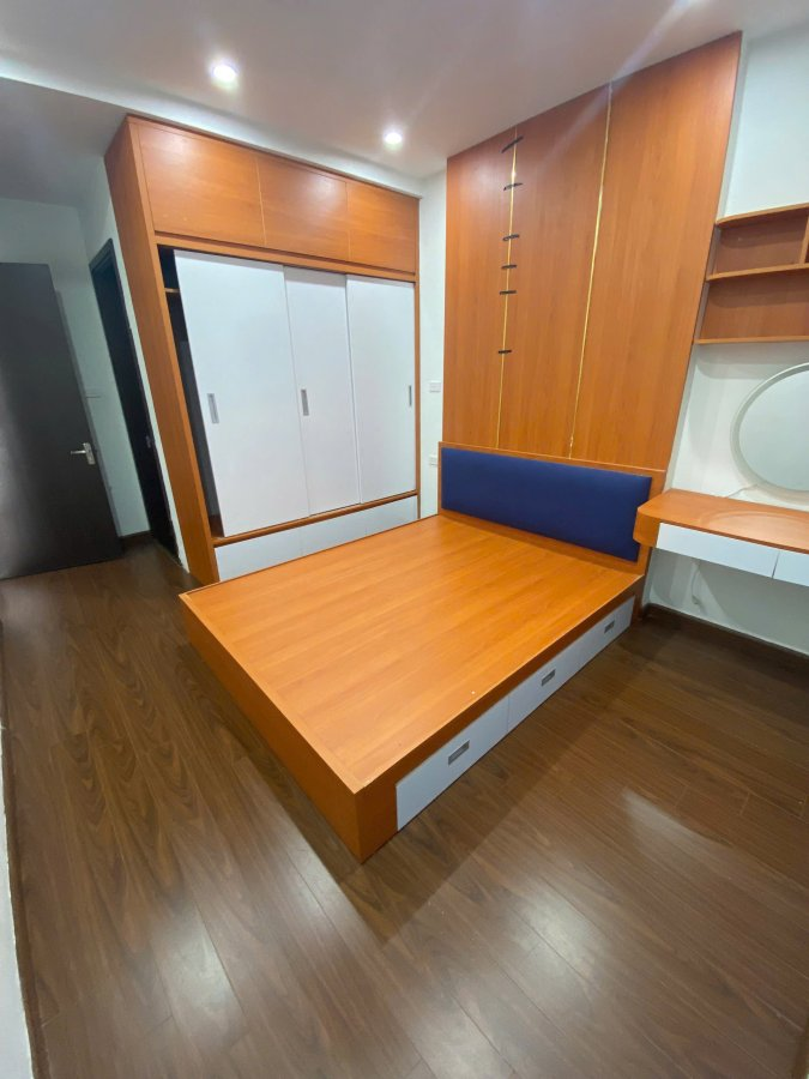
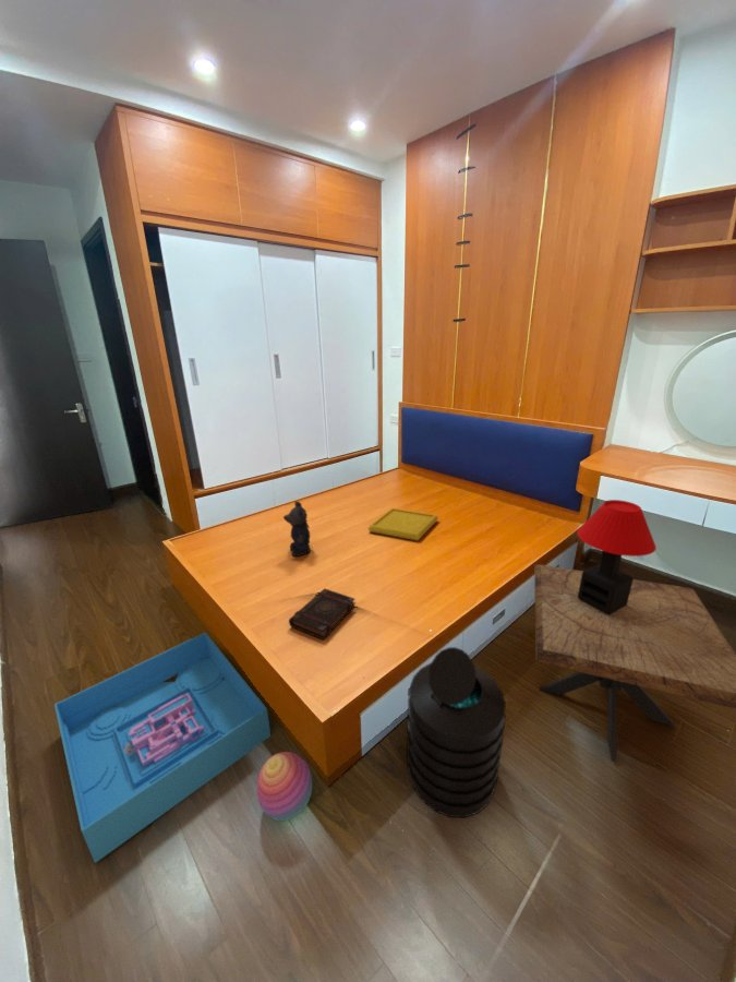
+ storage bin (162, 720)
+ table lamp (611, 555)
+ book (323, 611)
+ stacking toy (285, 782)
+ bear (298, 525)
+ side table (613, 662)
+ serving tray (403, 523)
+ trash can (455, 716)
